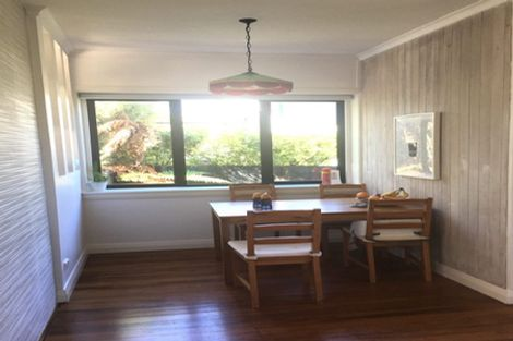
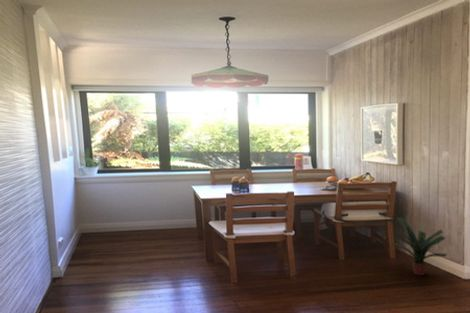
+ potted plant (417, 247)
